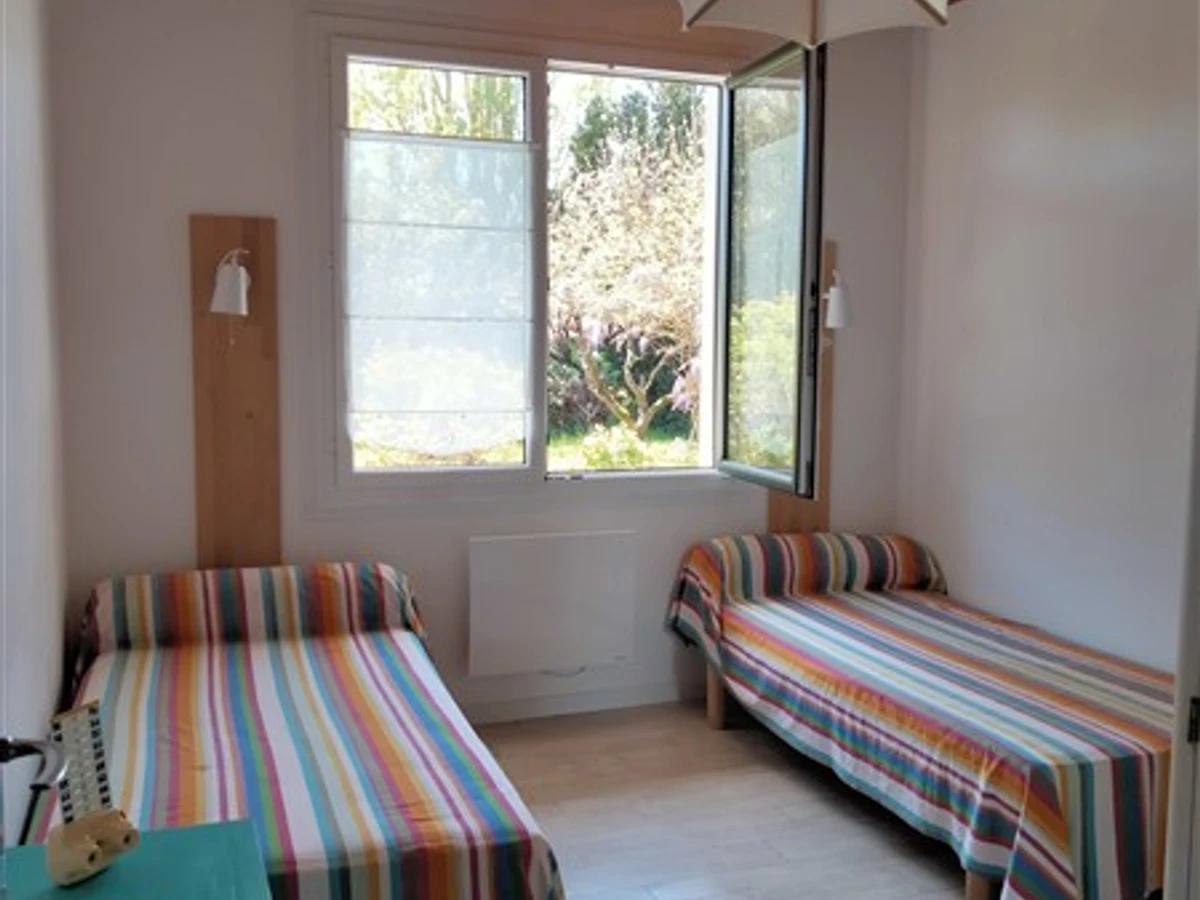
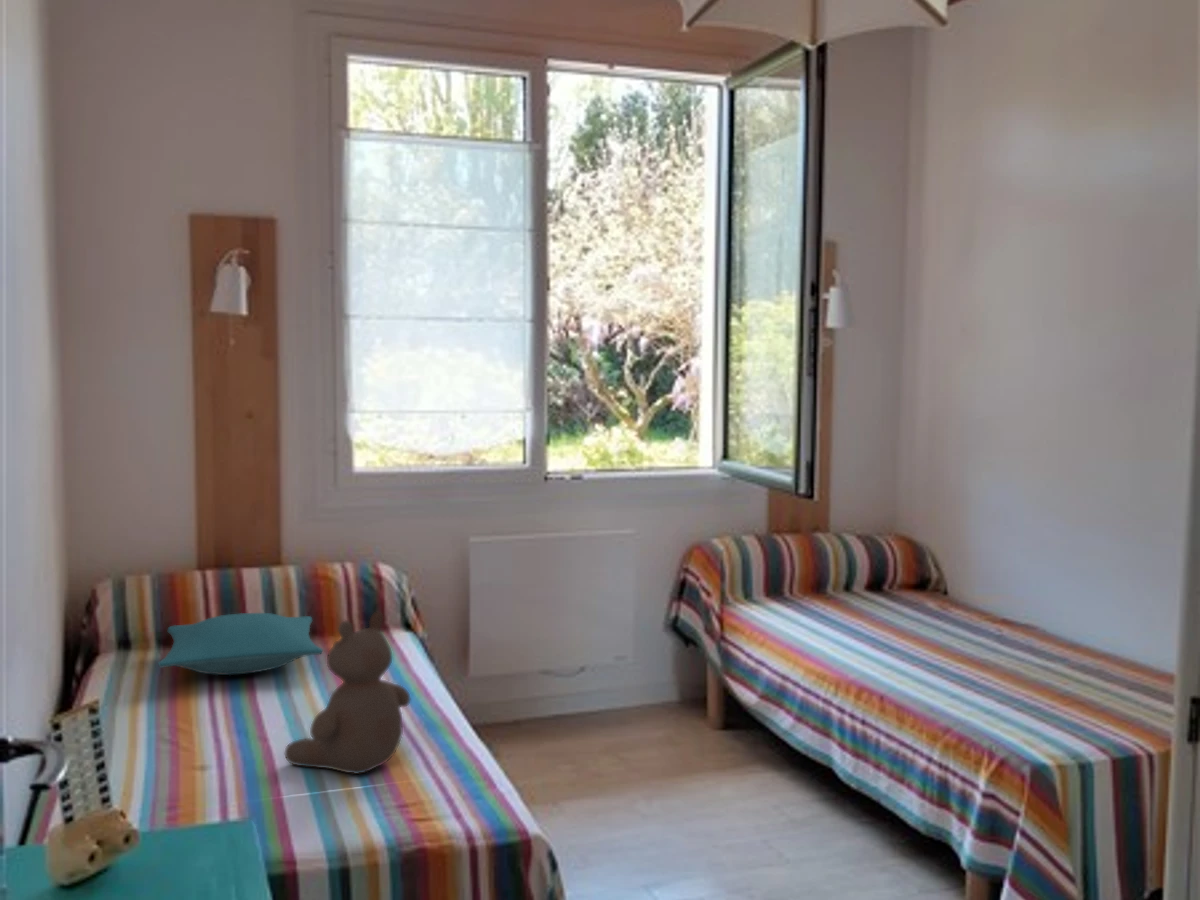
+ pillow (241, 642)
+ bear (345, 689)
